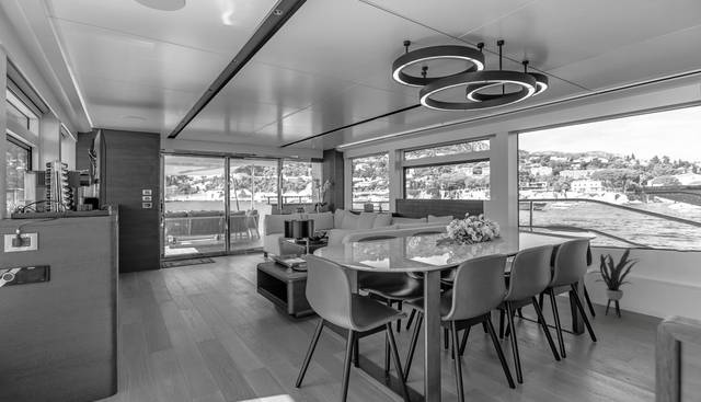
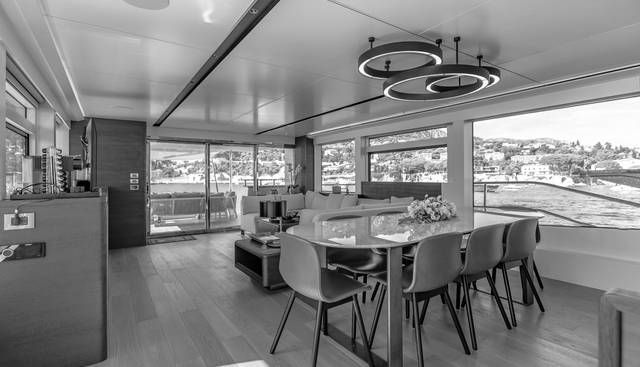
- house plant (619, 283)
